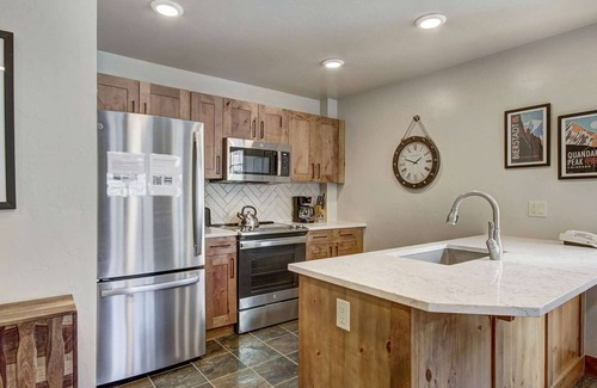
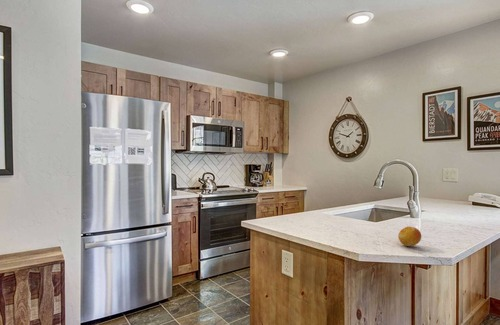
+ fruit (409, 236)
